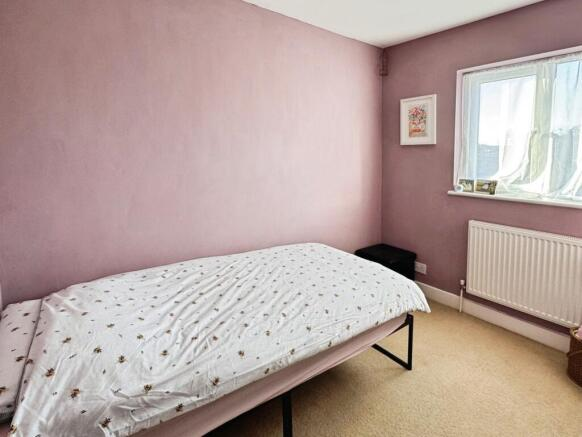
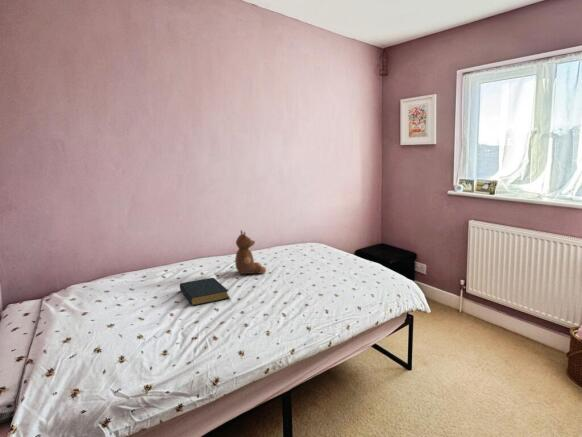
+ hardback book (203, 290)
+ teddy bear (249, 251)
